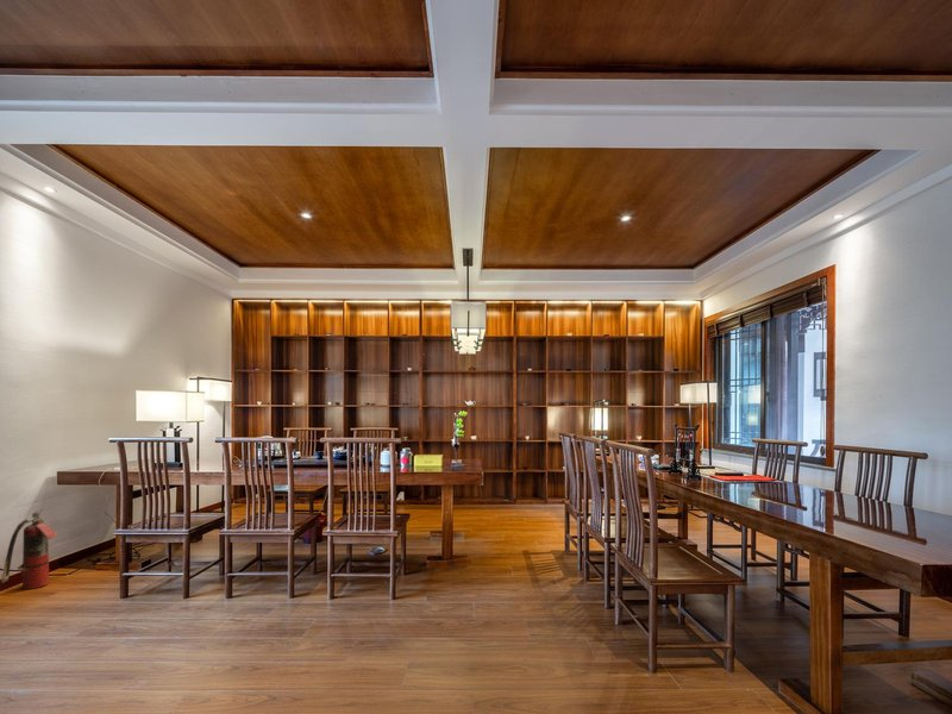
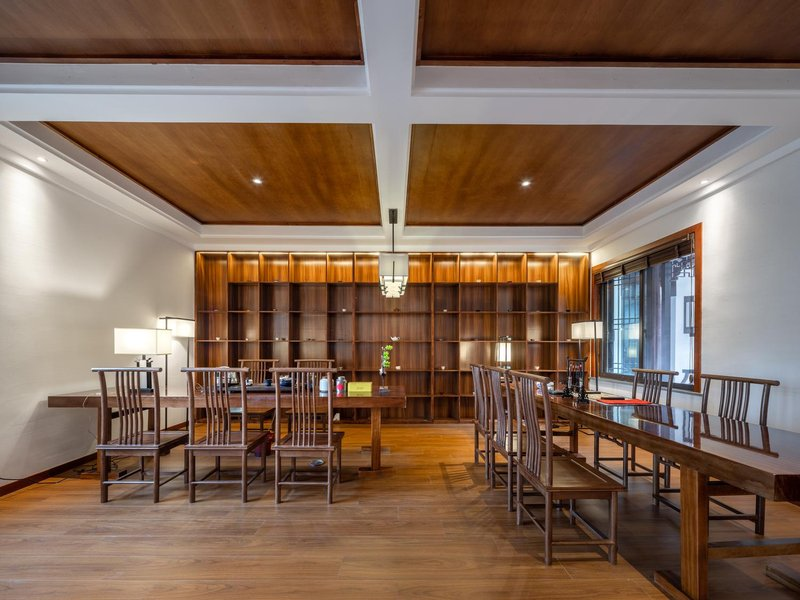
- fire extinguisher (30, 552)
